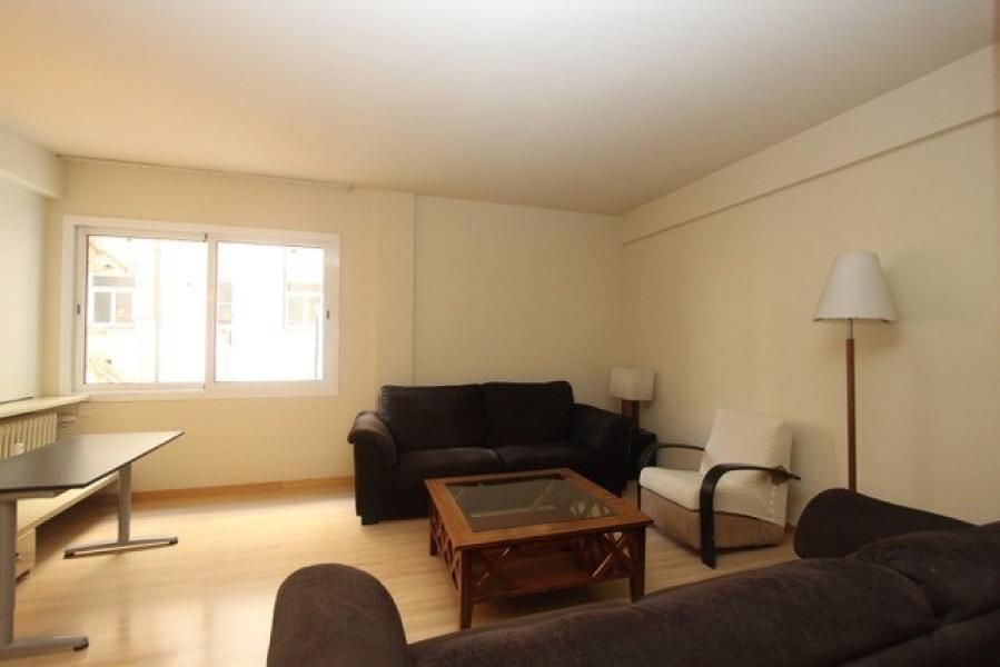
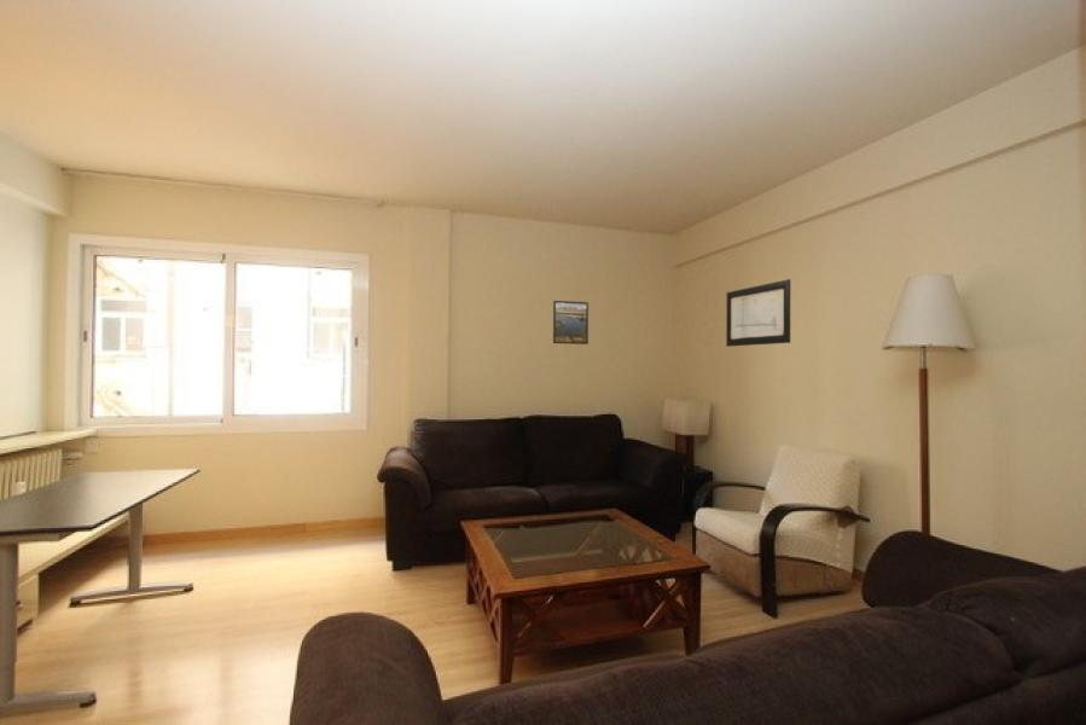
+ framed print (570, 323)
+ wall art (755, 315)
